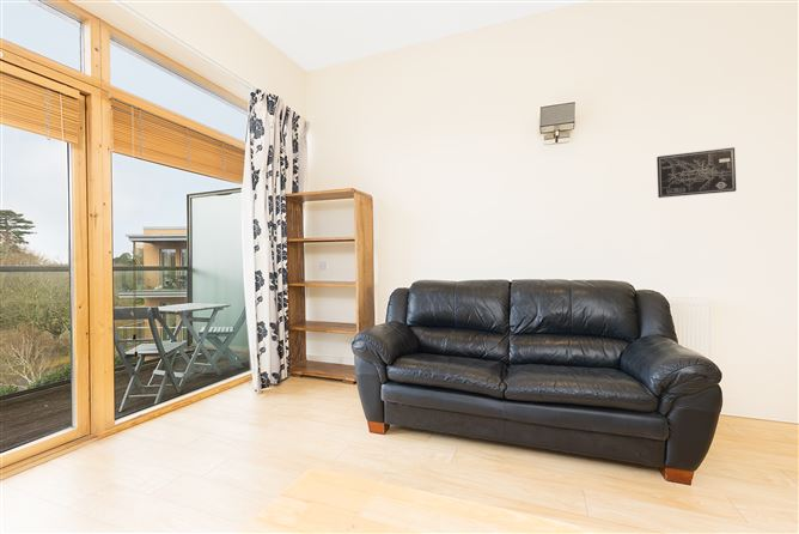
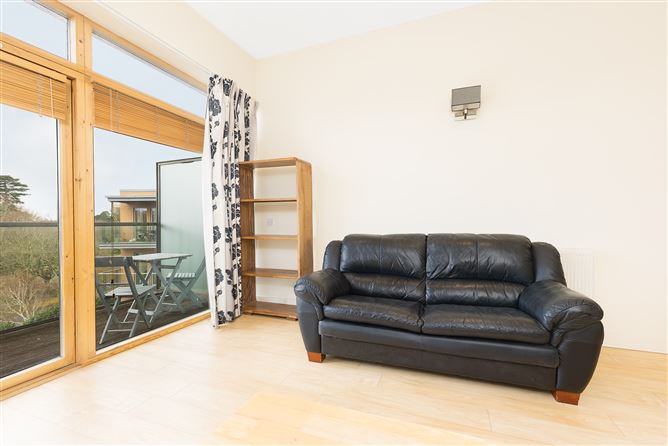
- wall art (695, 172)
